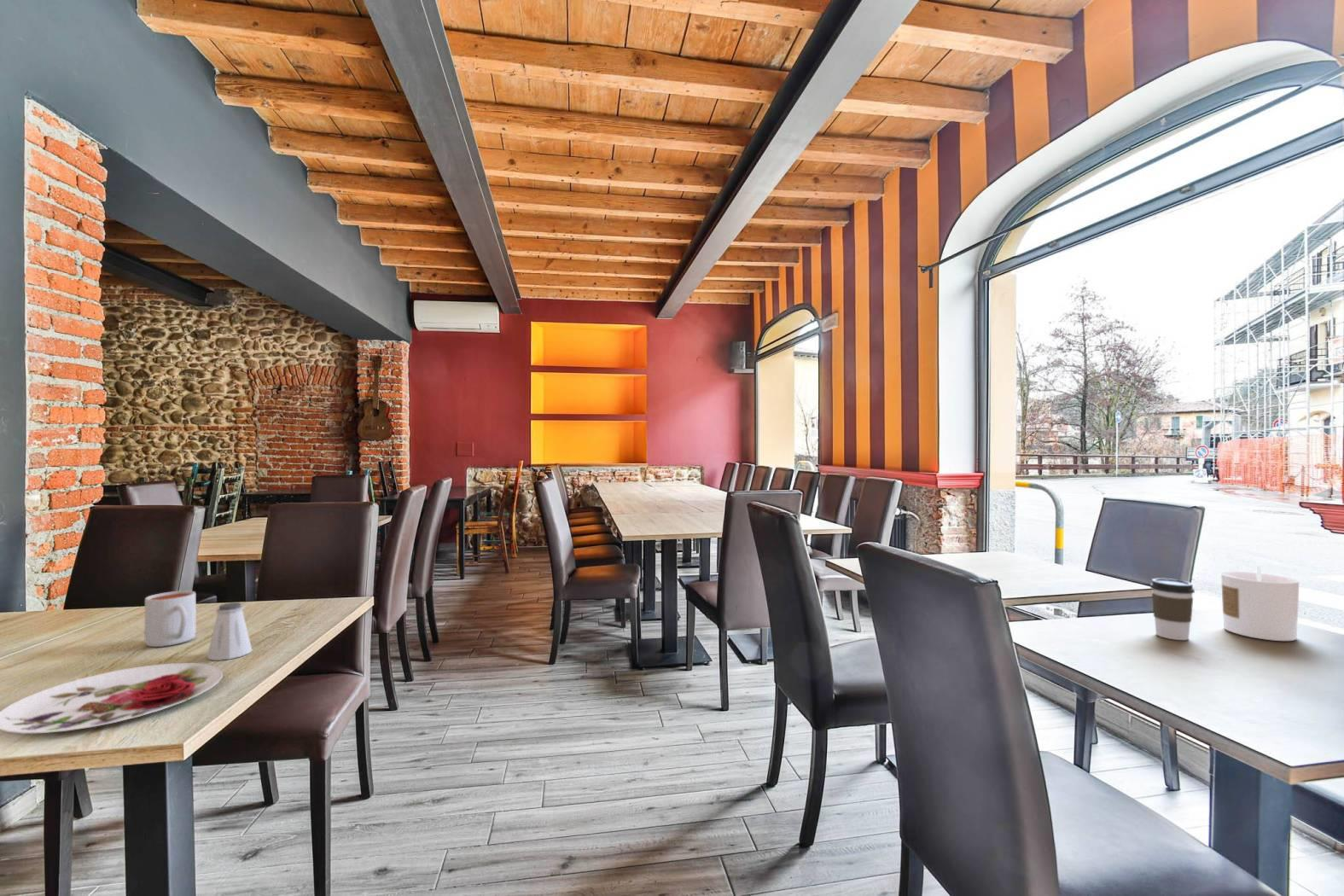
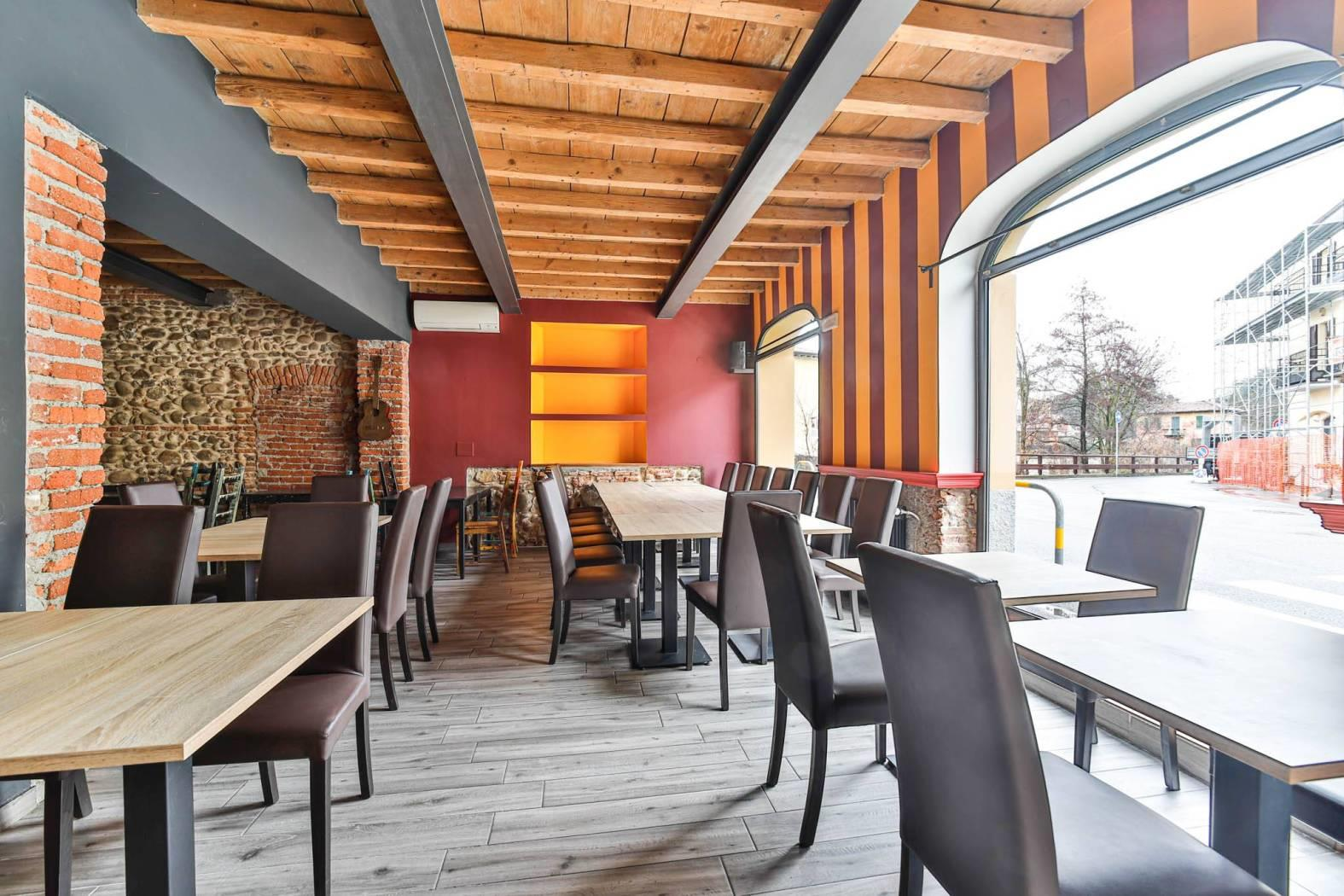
- candle (1259, 599)
- plate (119, 692)
- mug (173, 619)
- saltshaker (230, 629)
- coffee cup (1172, 608)
